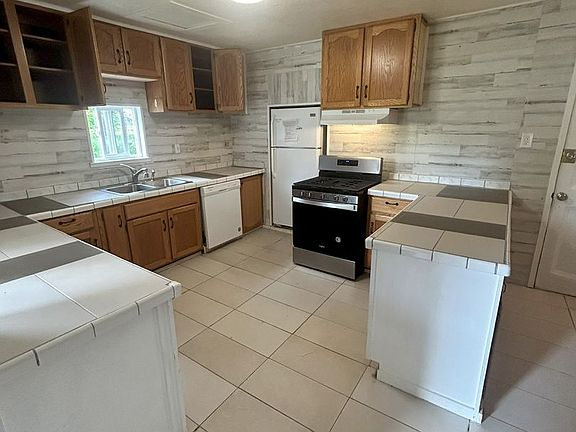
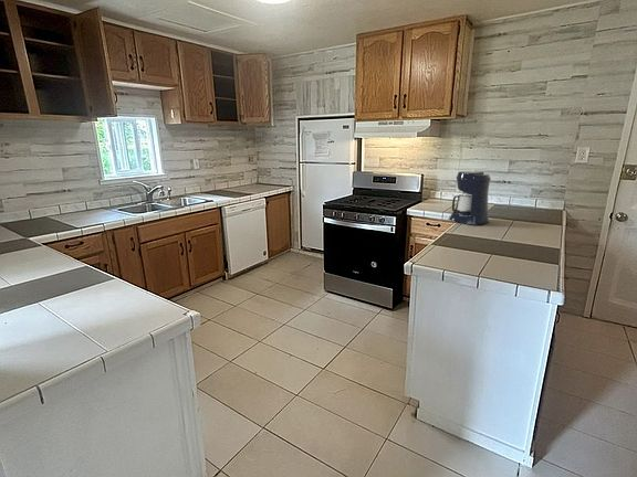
+ coffee maker (470, 197)
